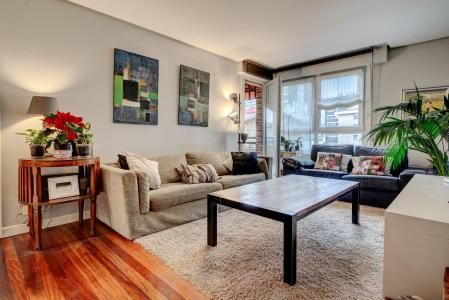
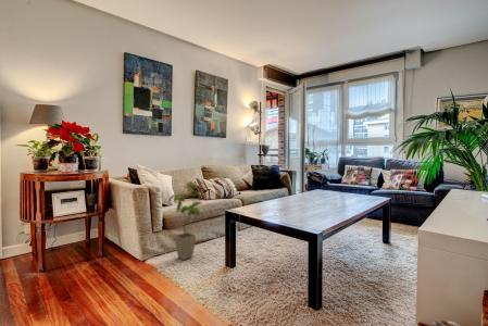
+ house plant (189, 218)
